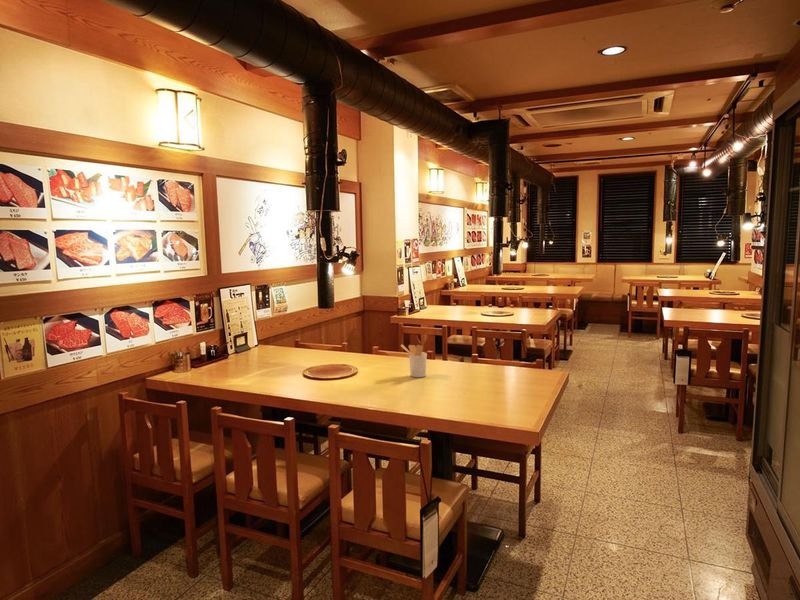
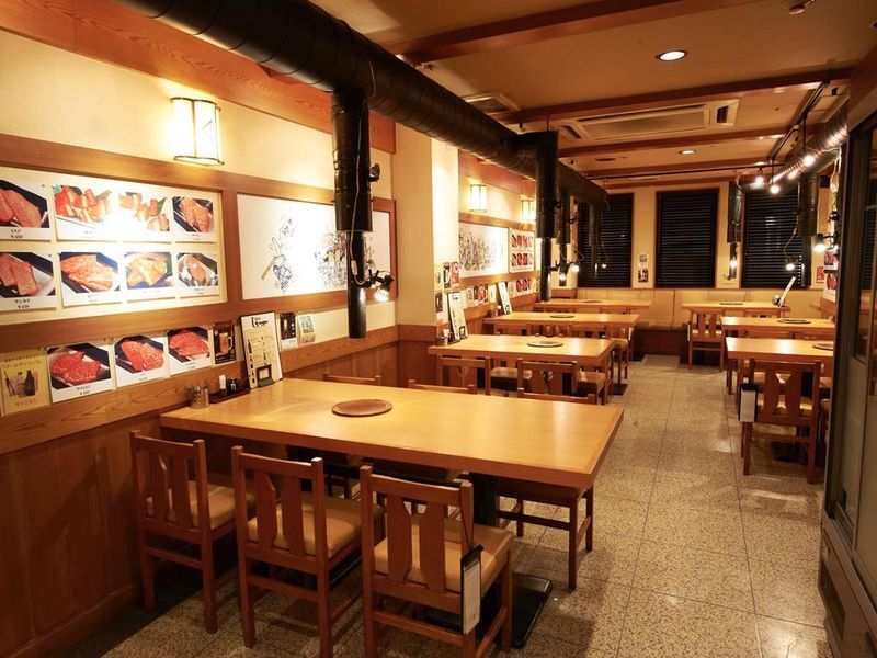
- utensil holder (413, 359)
